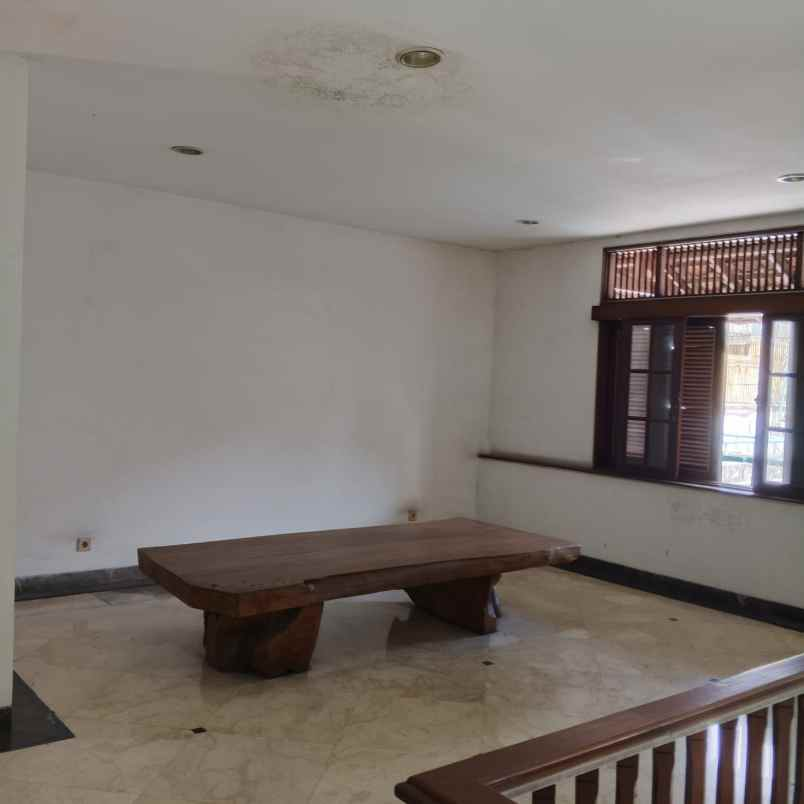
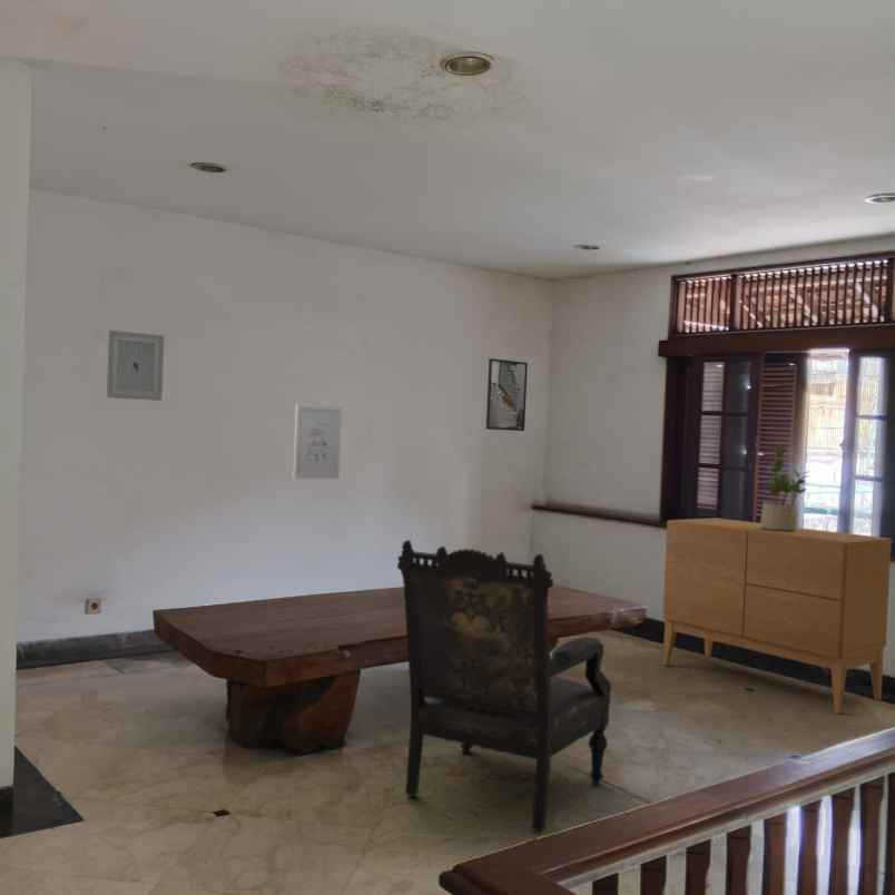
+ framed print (506, 395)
+ sideboard (769, 604)
+ potted plant (785, 486)
+ wall art (136, 365)
+ wall art (317, 442)
+ armchair (505, 665)
